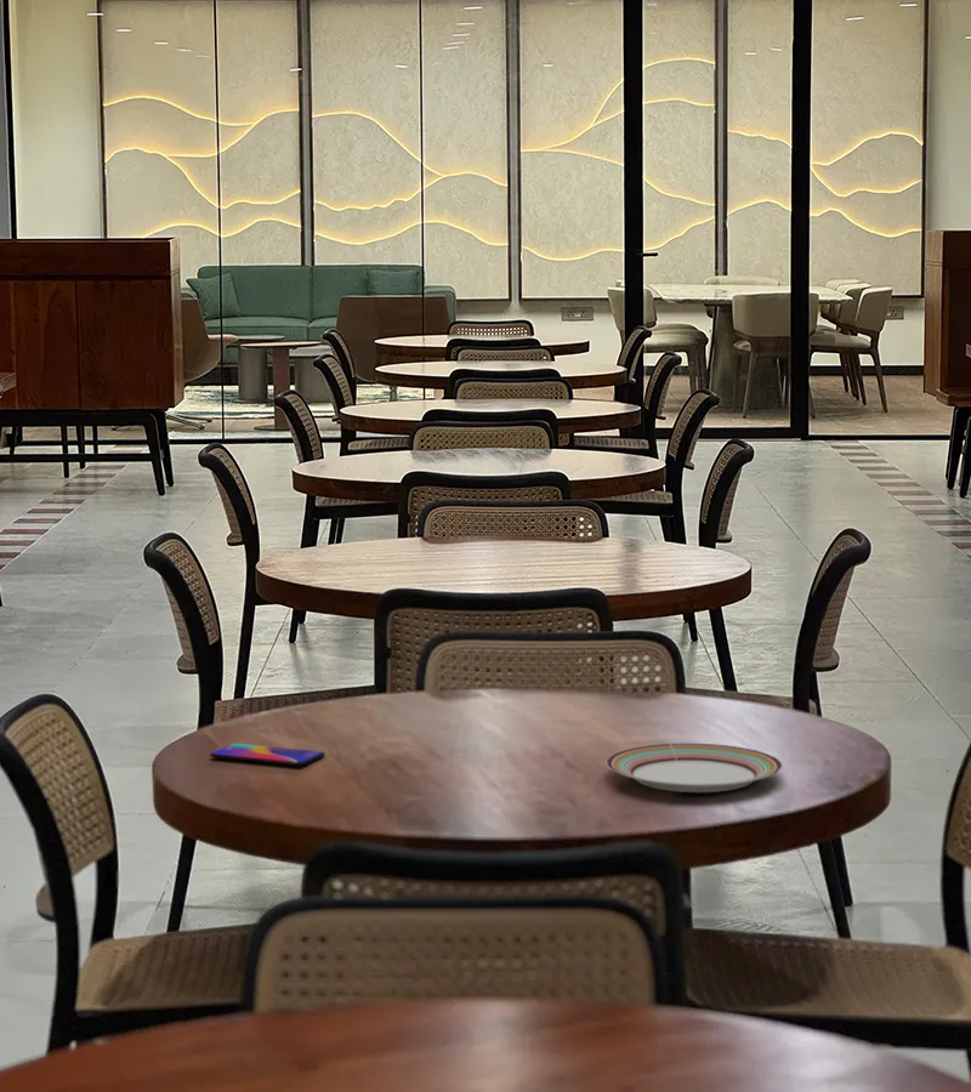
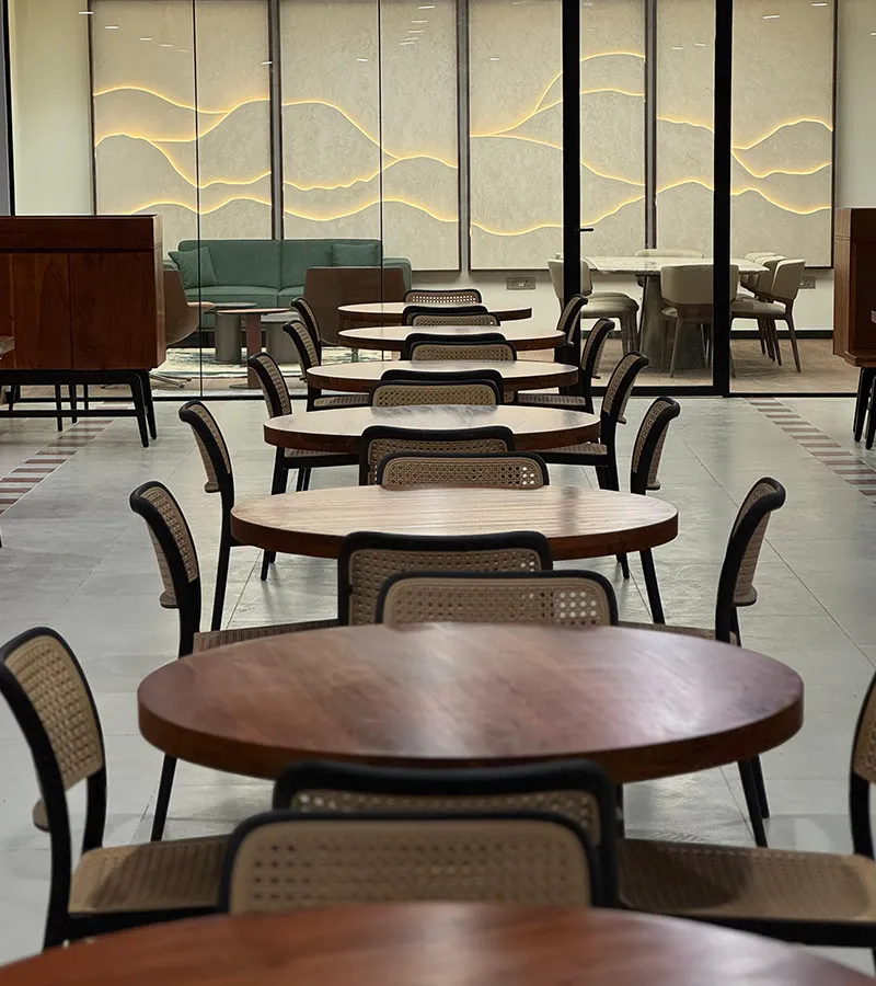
- smartphone (267, 753)
- plate (693, 769)
